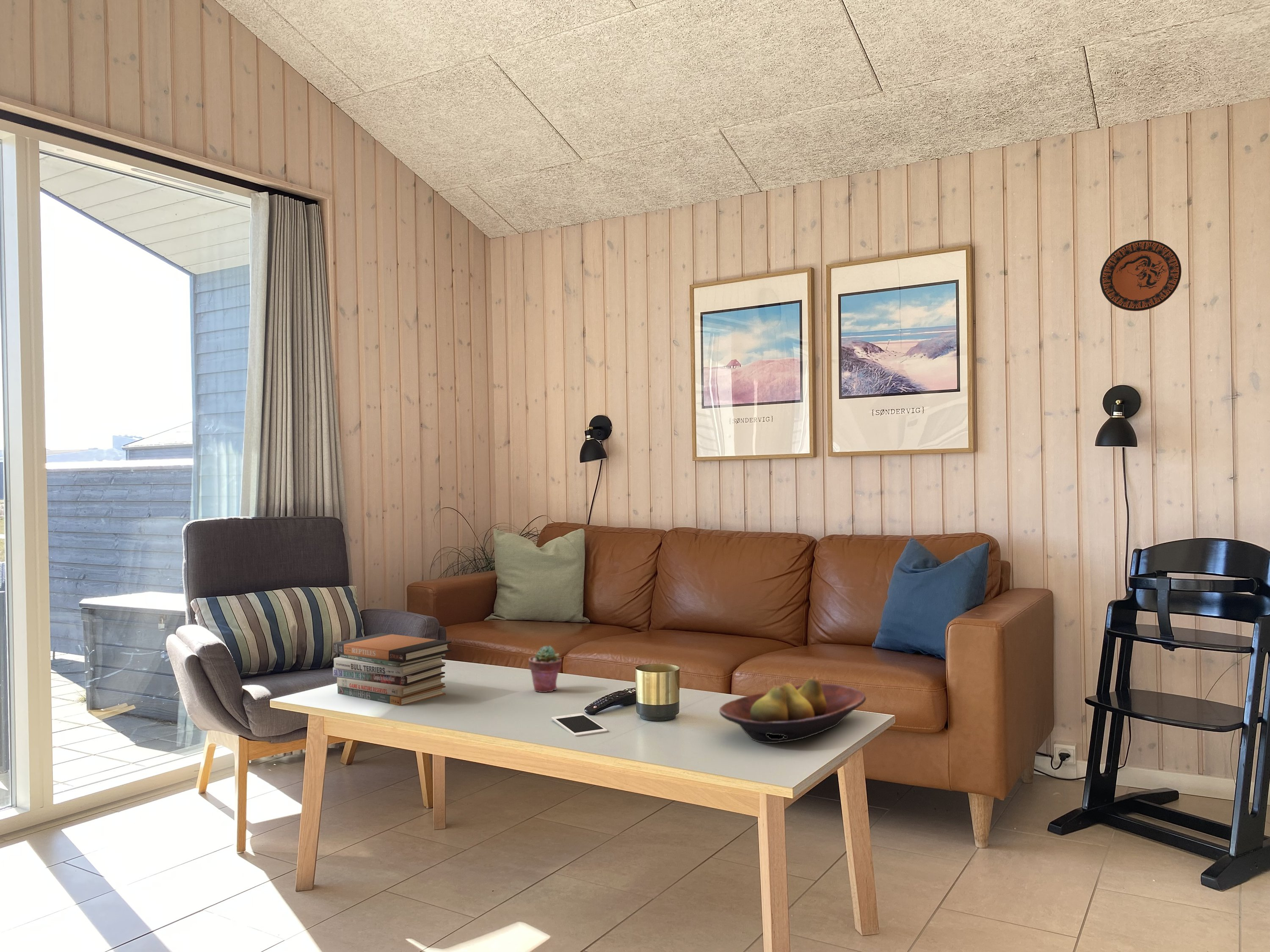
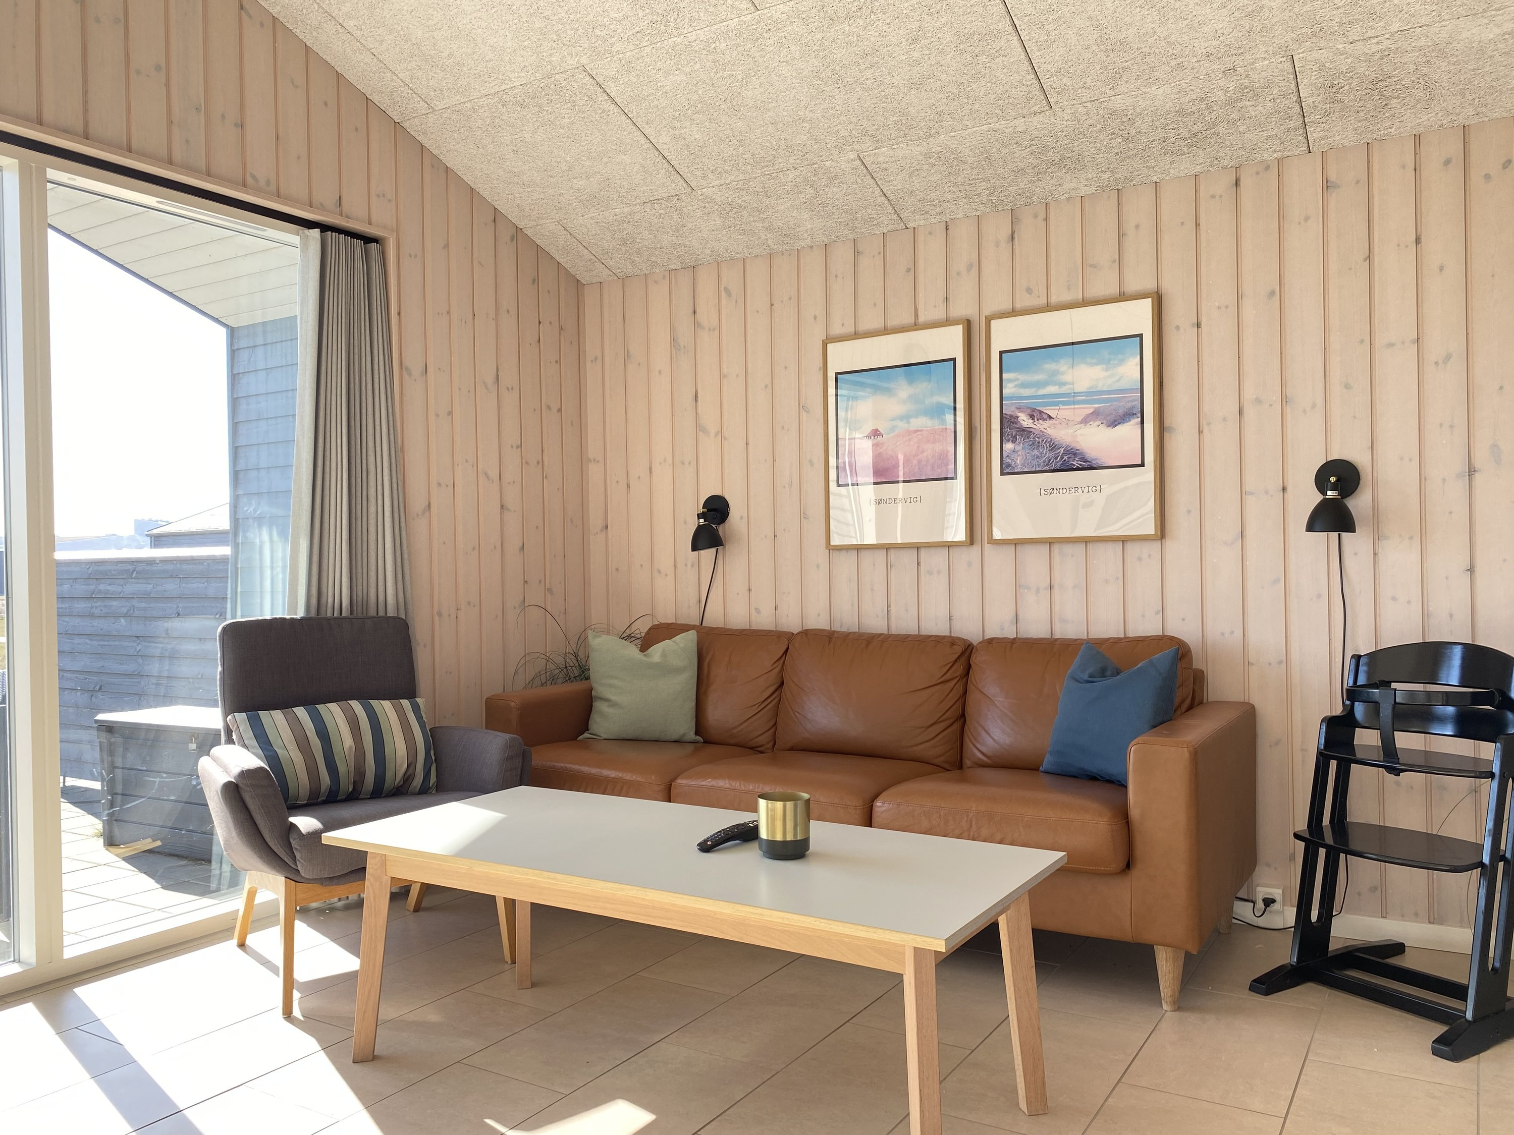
- fruit bowl (794, 704)
- decorative plate (1140, 275)
- cell phone (579, 724)
- potted succulent (545, 668)
- book stack (391, 668)
